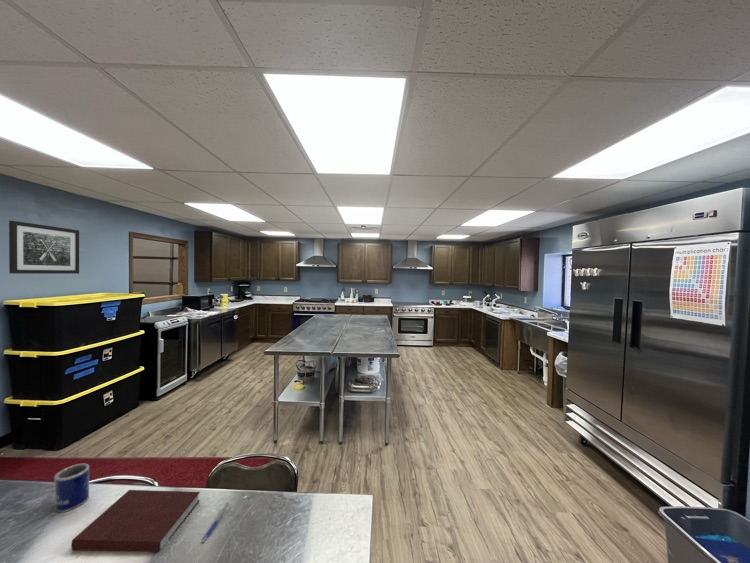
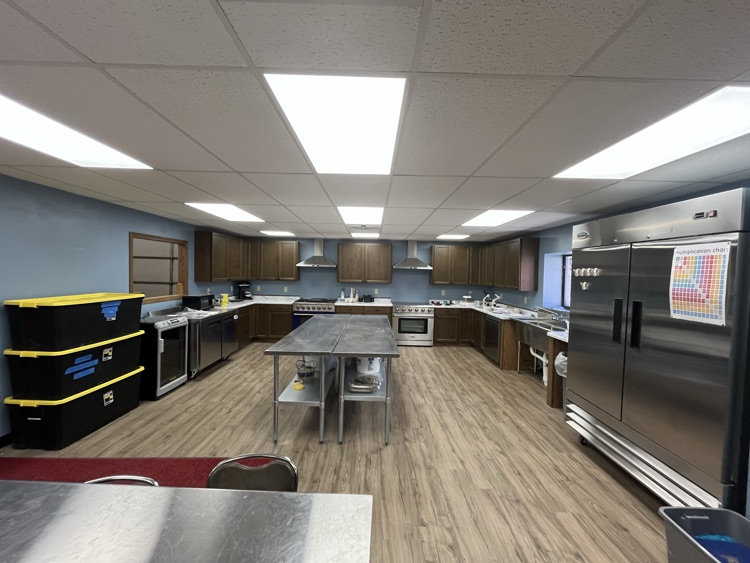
- mug (68, 485)
- wall art (47, 249)
- pen (216, 521)
- notebook (142, 518)
